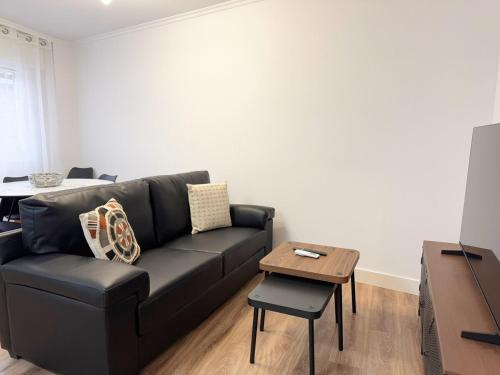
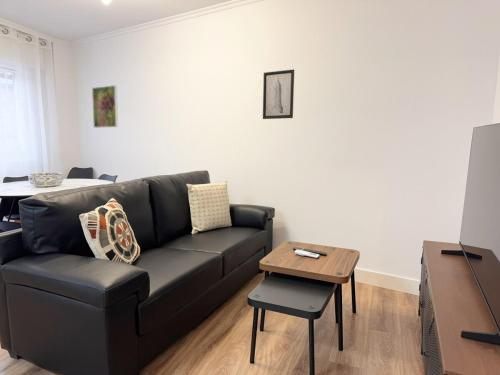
+ wall art (278, 95)
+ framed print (104, 107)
